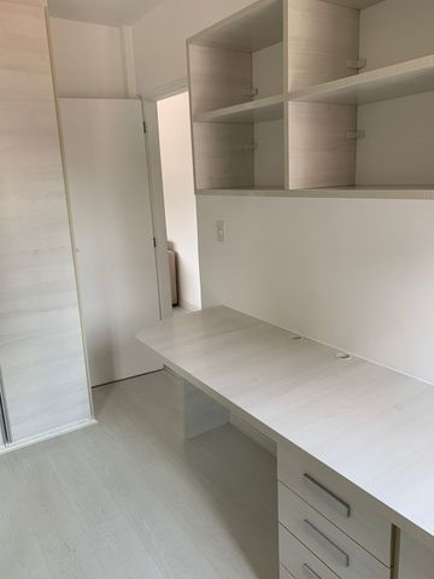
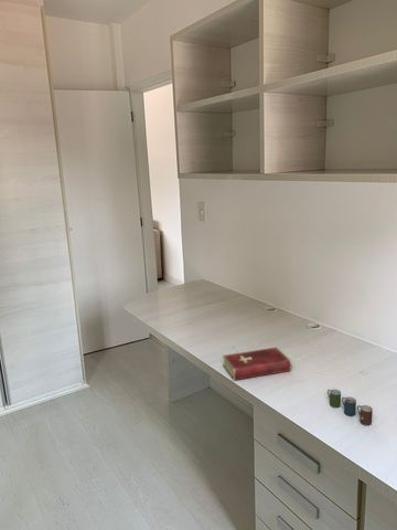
+ cup (347, 401)
+ hardcover book (256, 362)
